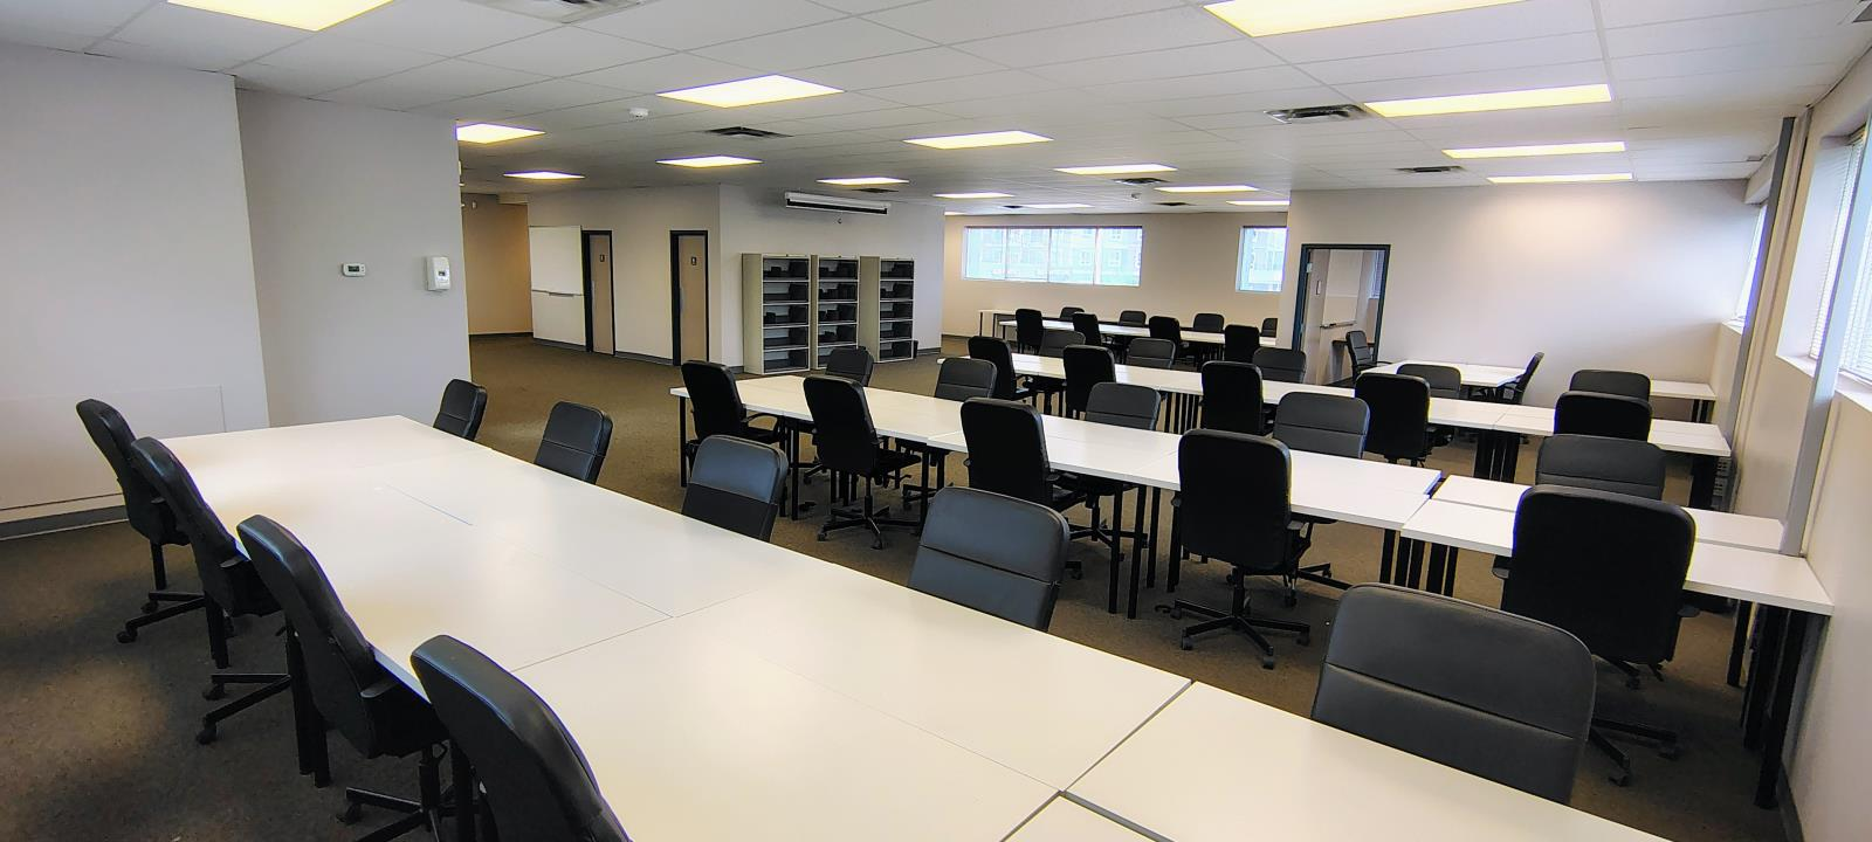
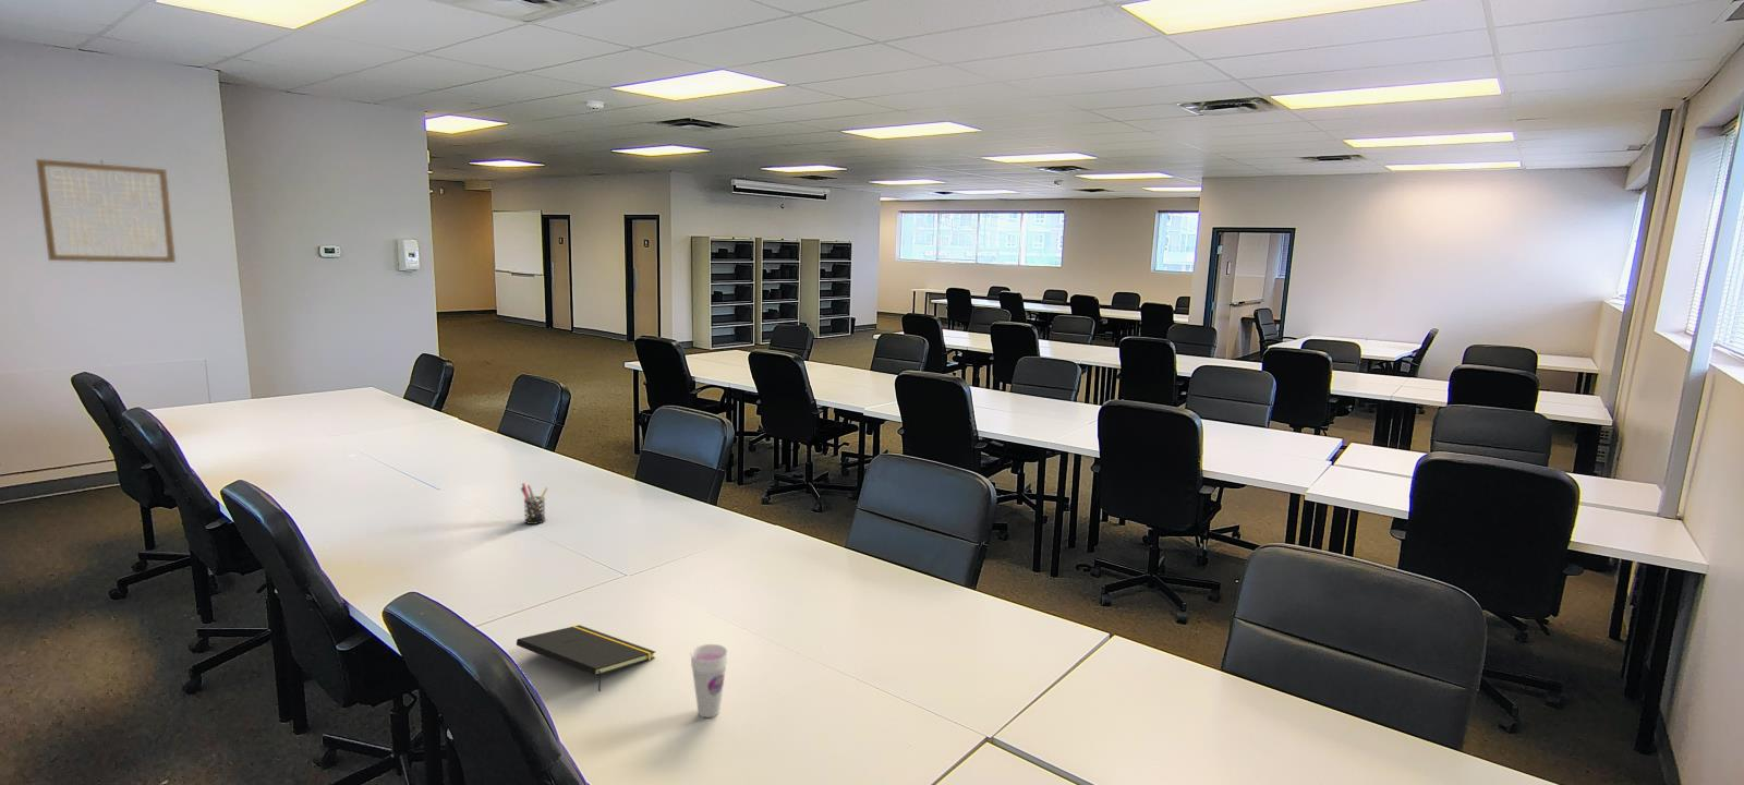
+ pen holder (533, 503)
+ cup (708, 682)
+ notepad (586, 647)
+ wall art (109, 210)
